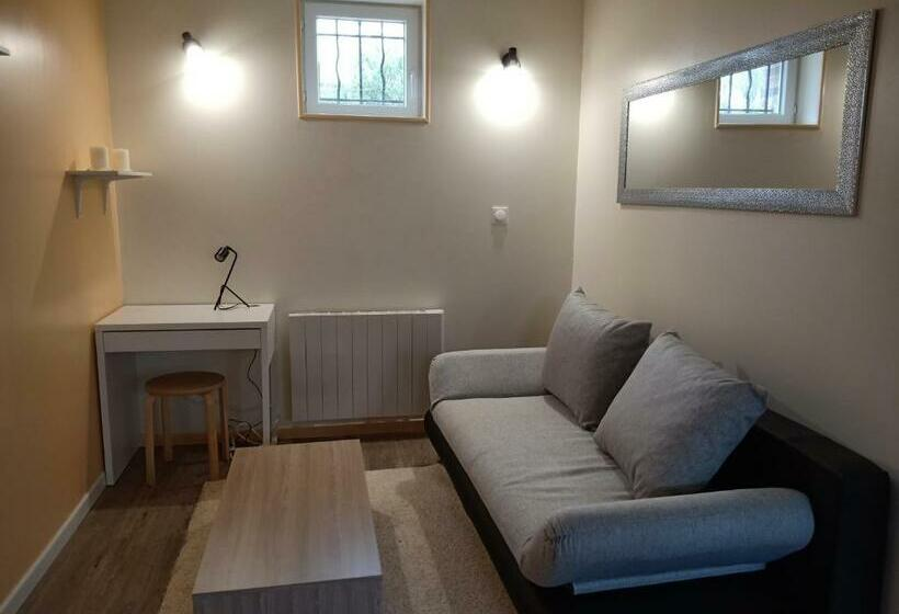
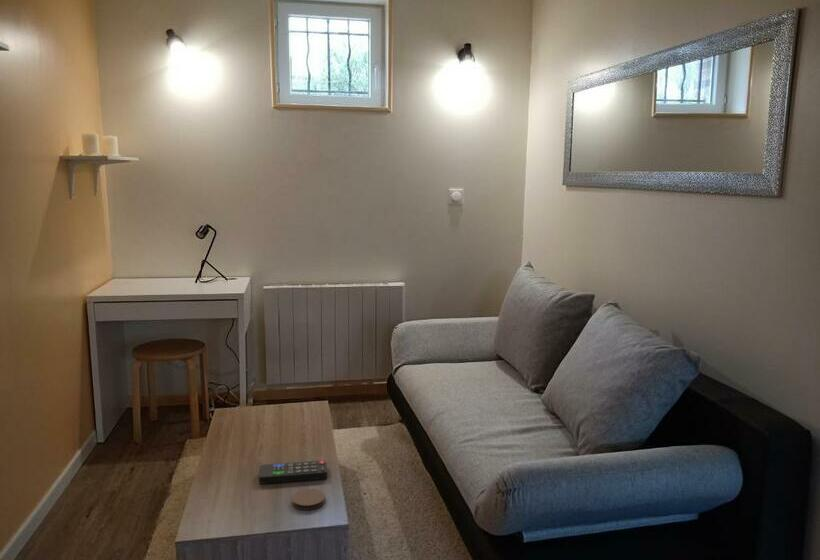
+ remote control (293, 471)
+ coaster (308, 499)
